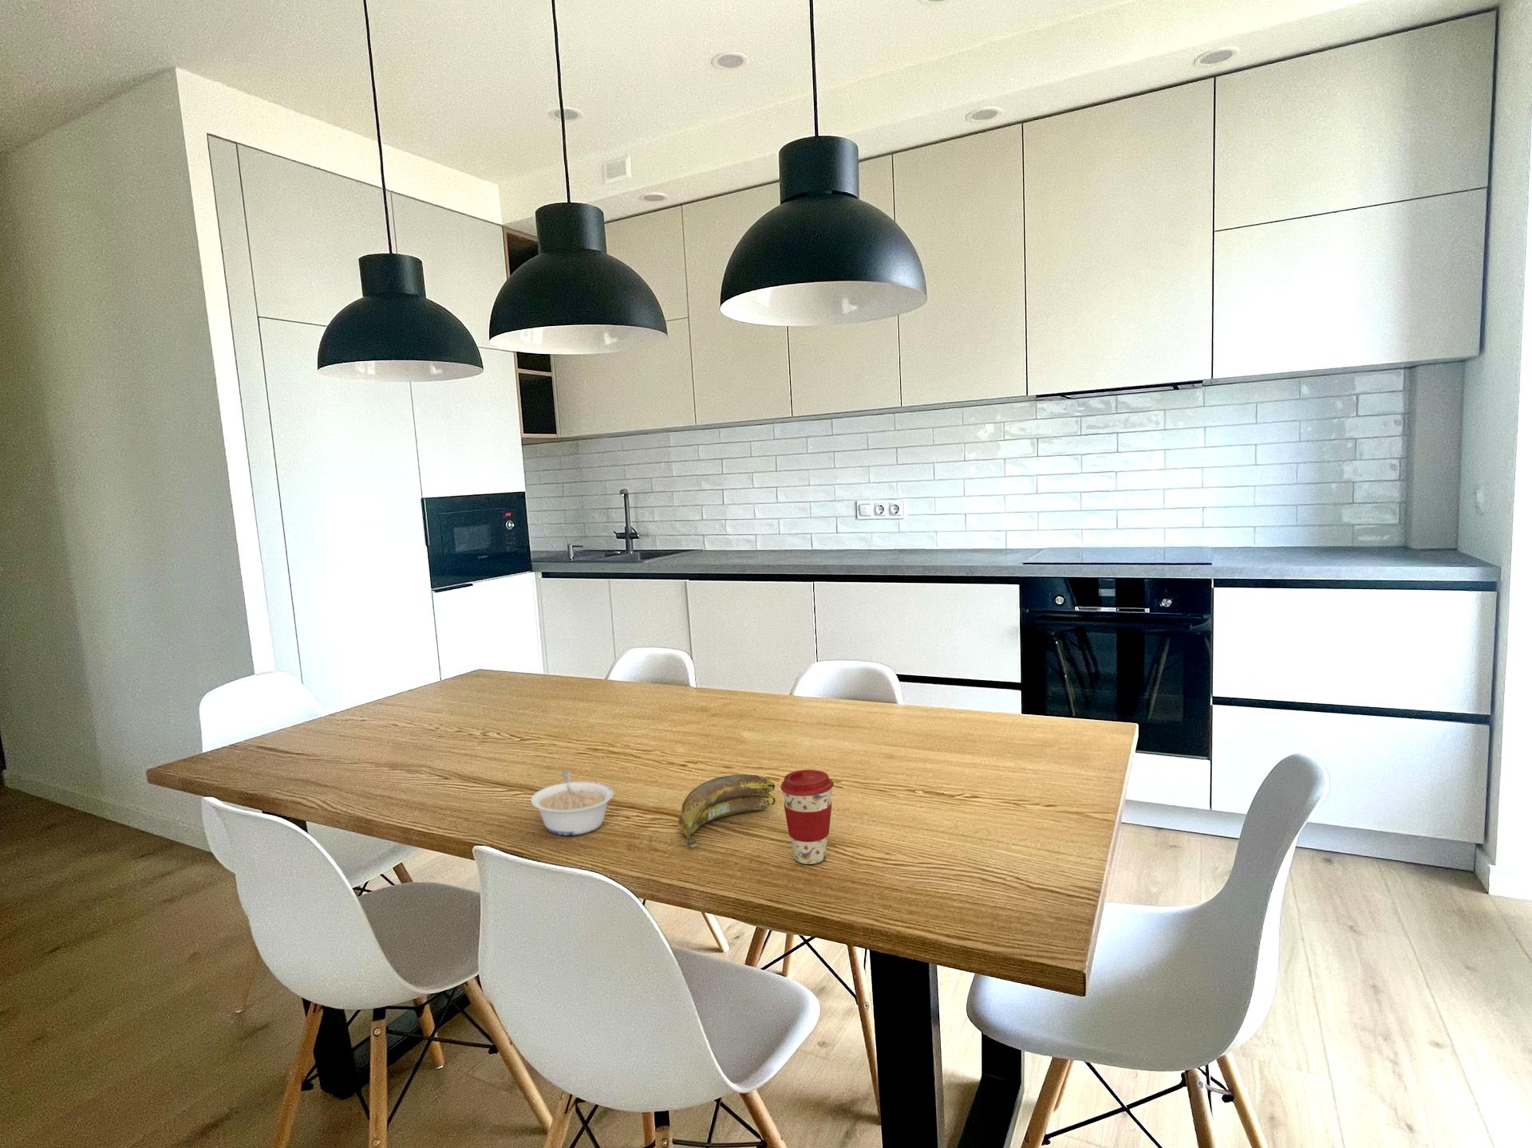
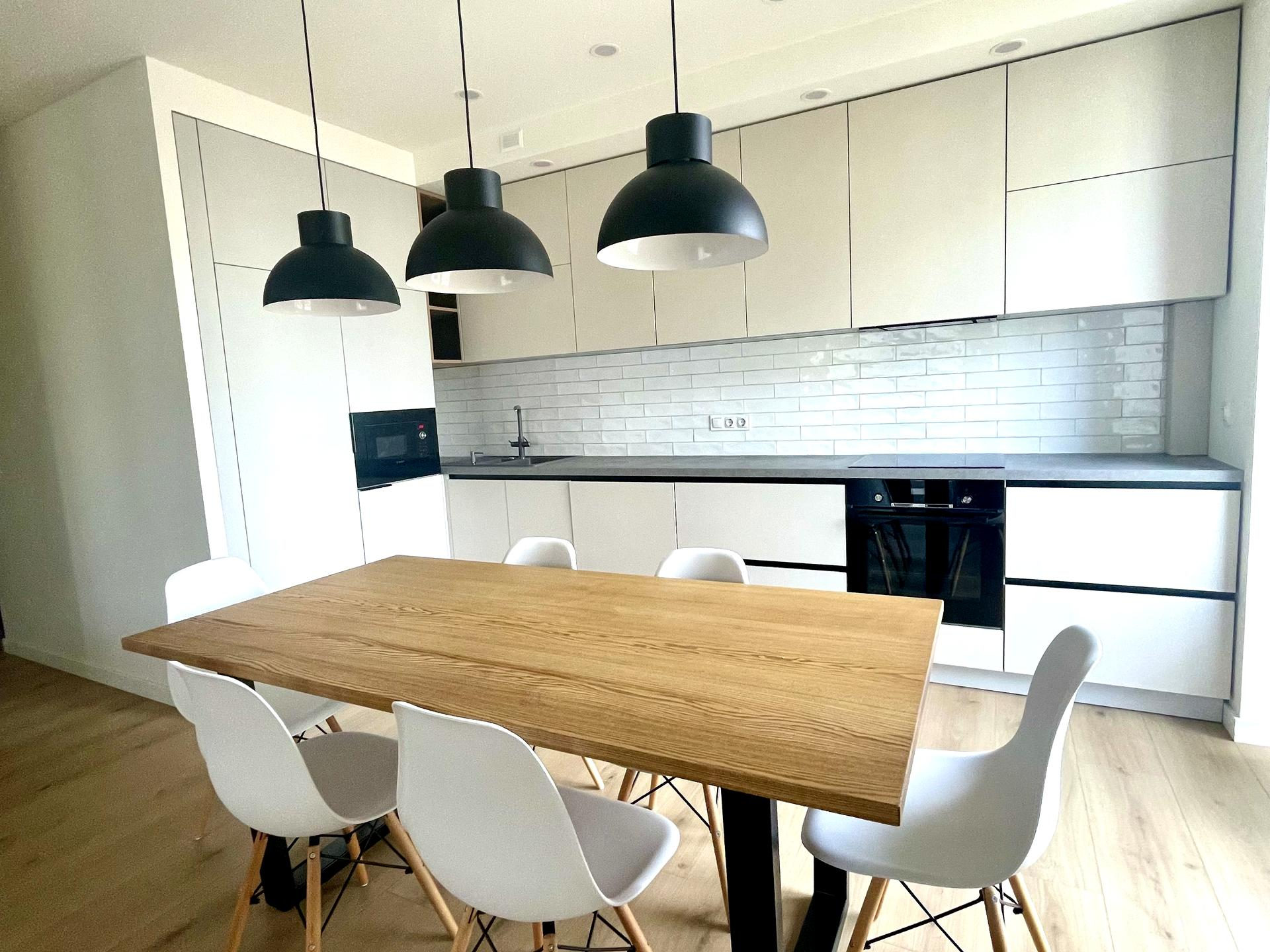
- coffee cup (808, 816)
- legume (571, 806)
- banana (719, 803)
